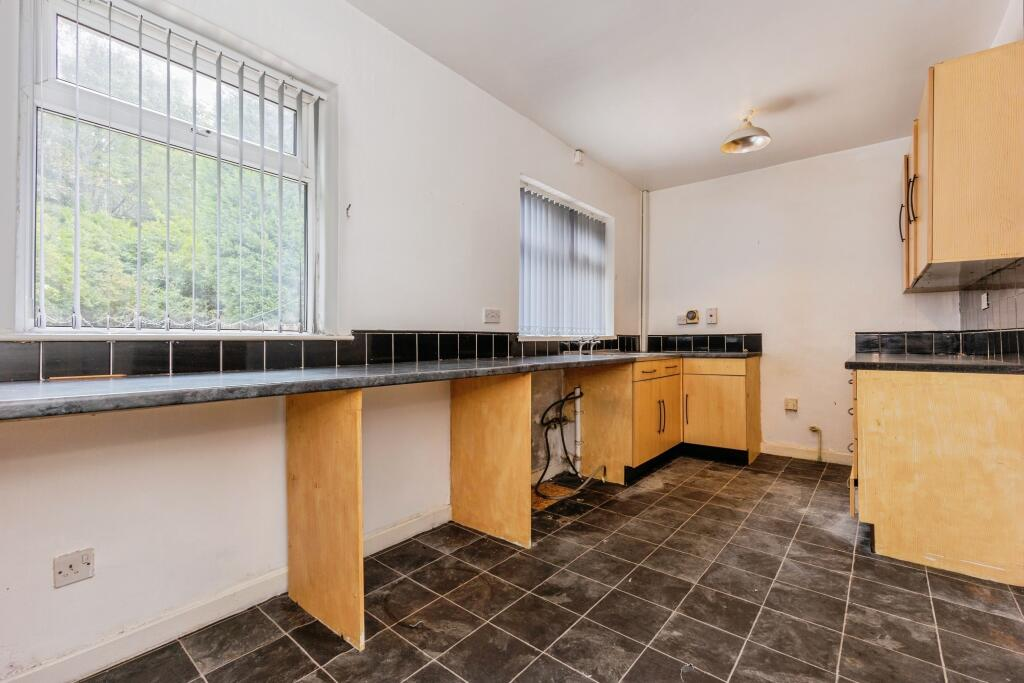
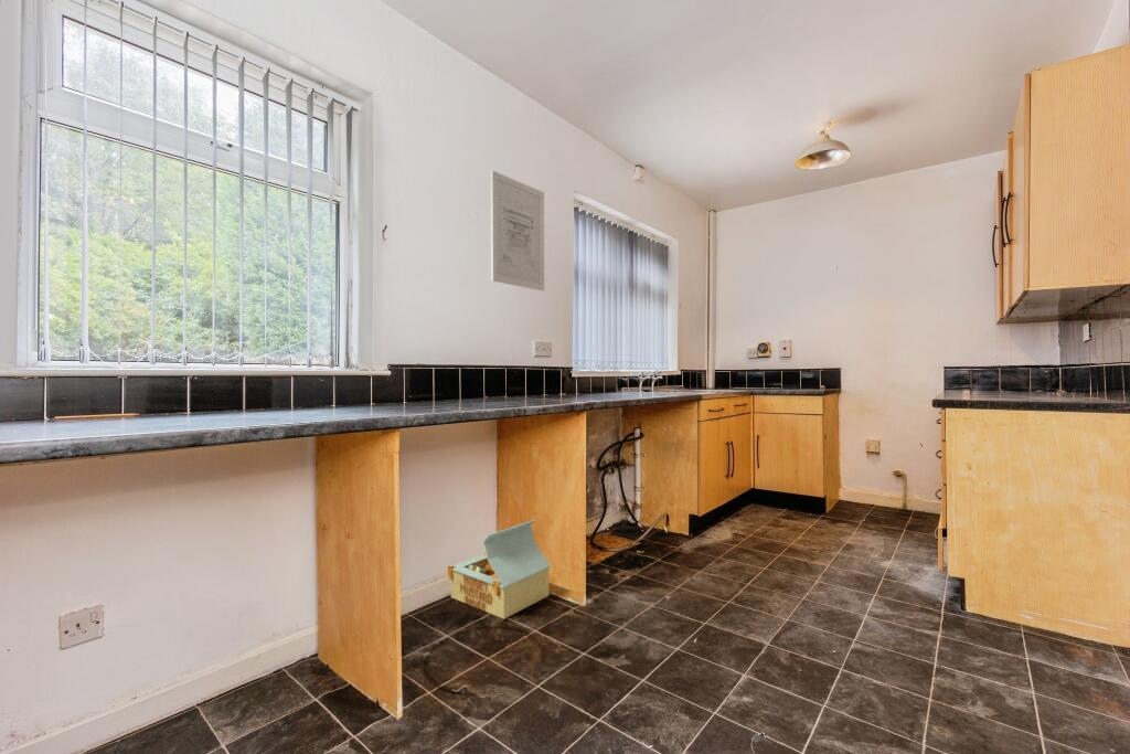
+ wall art (519, 234)
+ cardboard box (498, 560)
